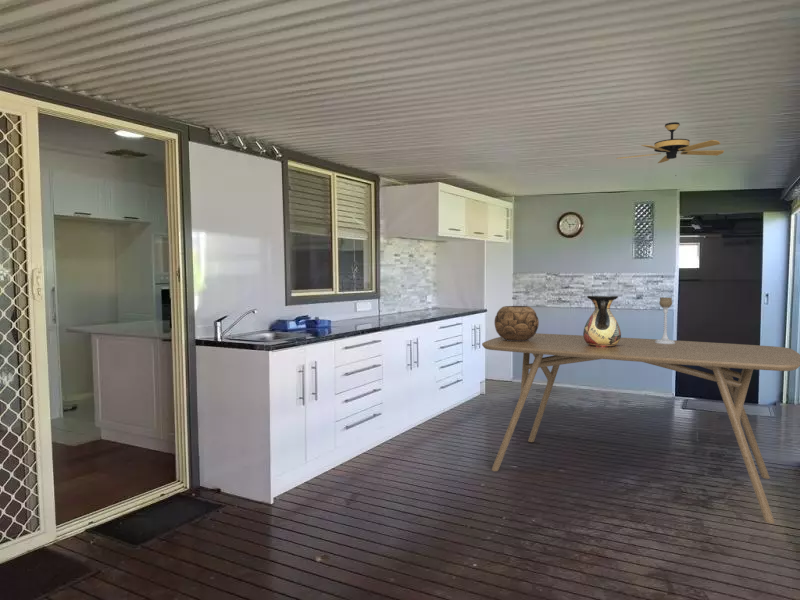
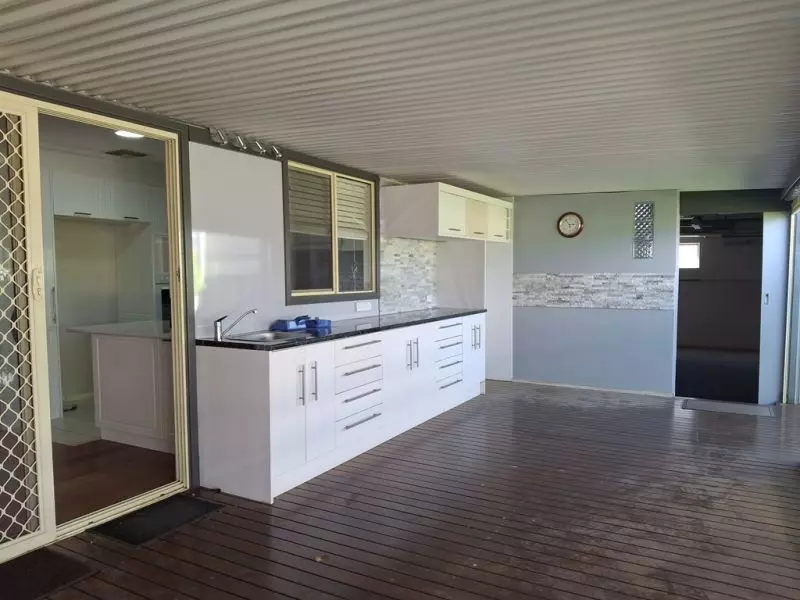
- ceiling fan (668, 150)
- dining table (636, 361)
- vase (601, 320)
- candle holder (665, 319)
- decorative bowl (516, 322)
